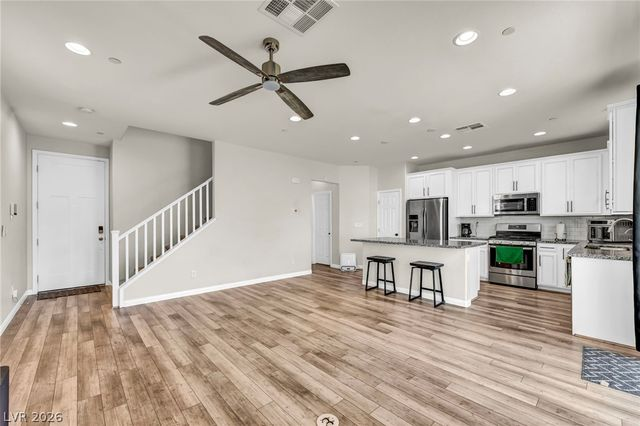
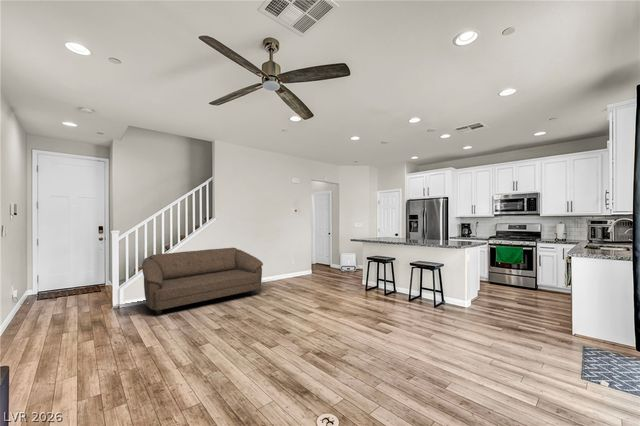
+ sofa (204, 276)
